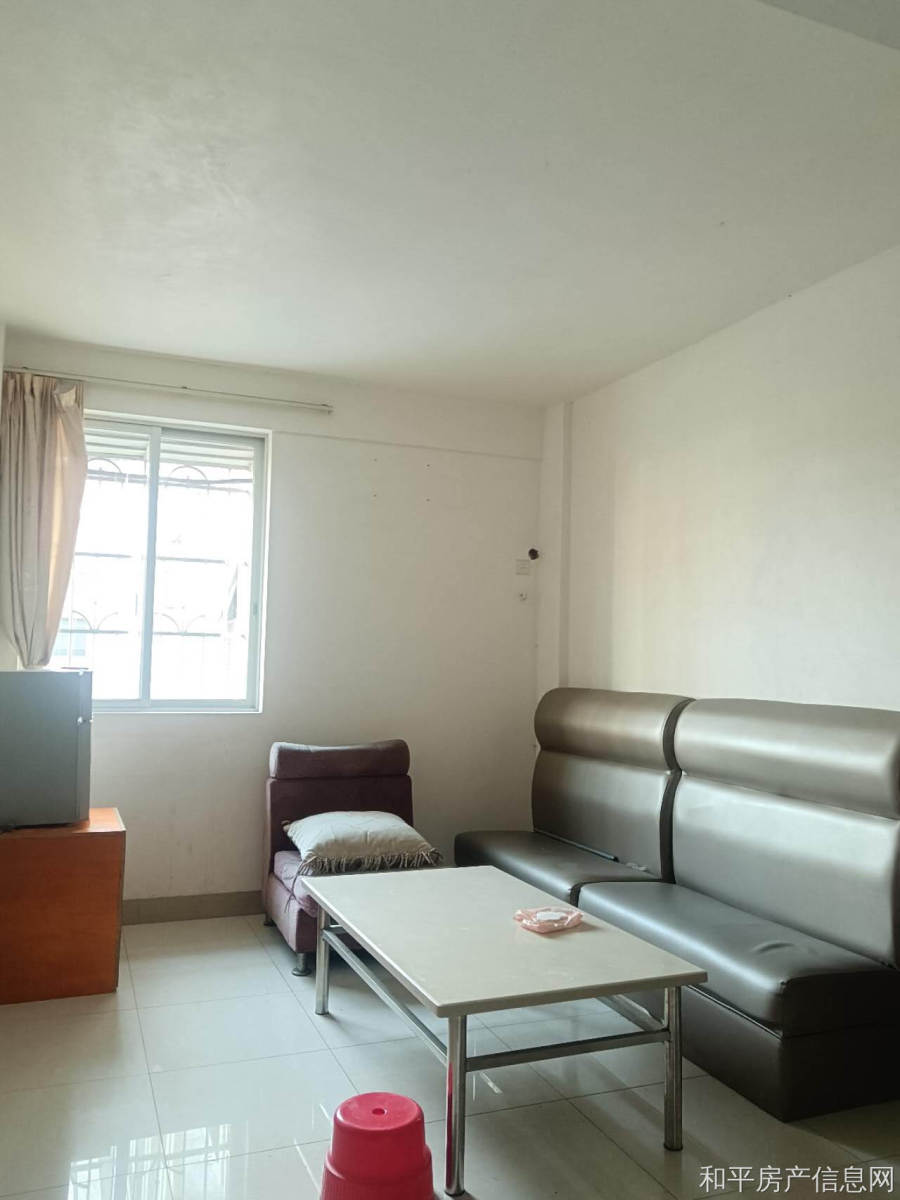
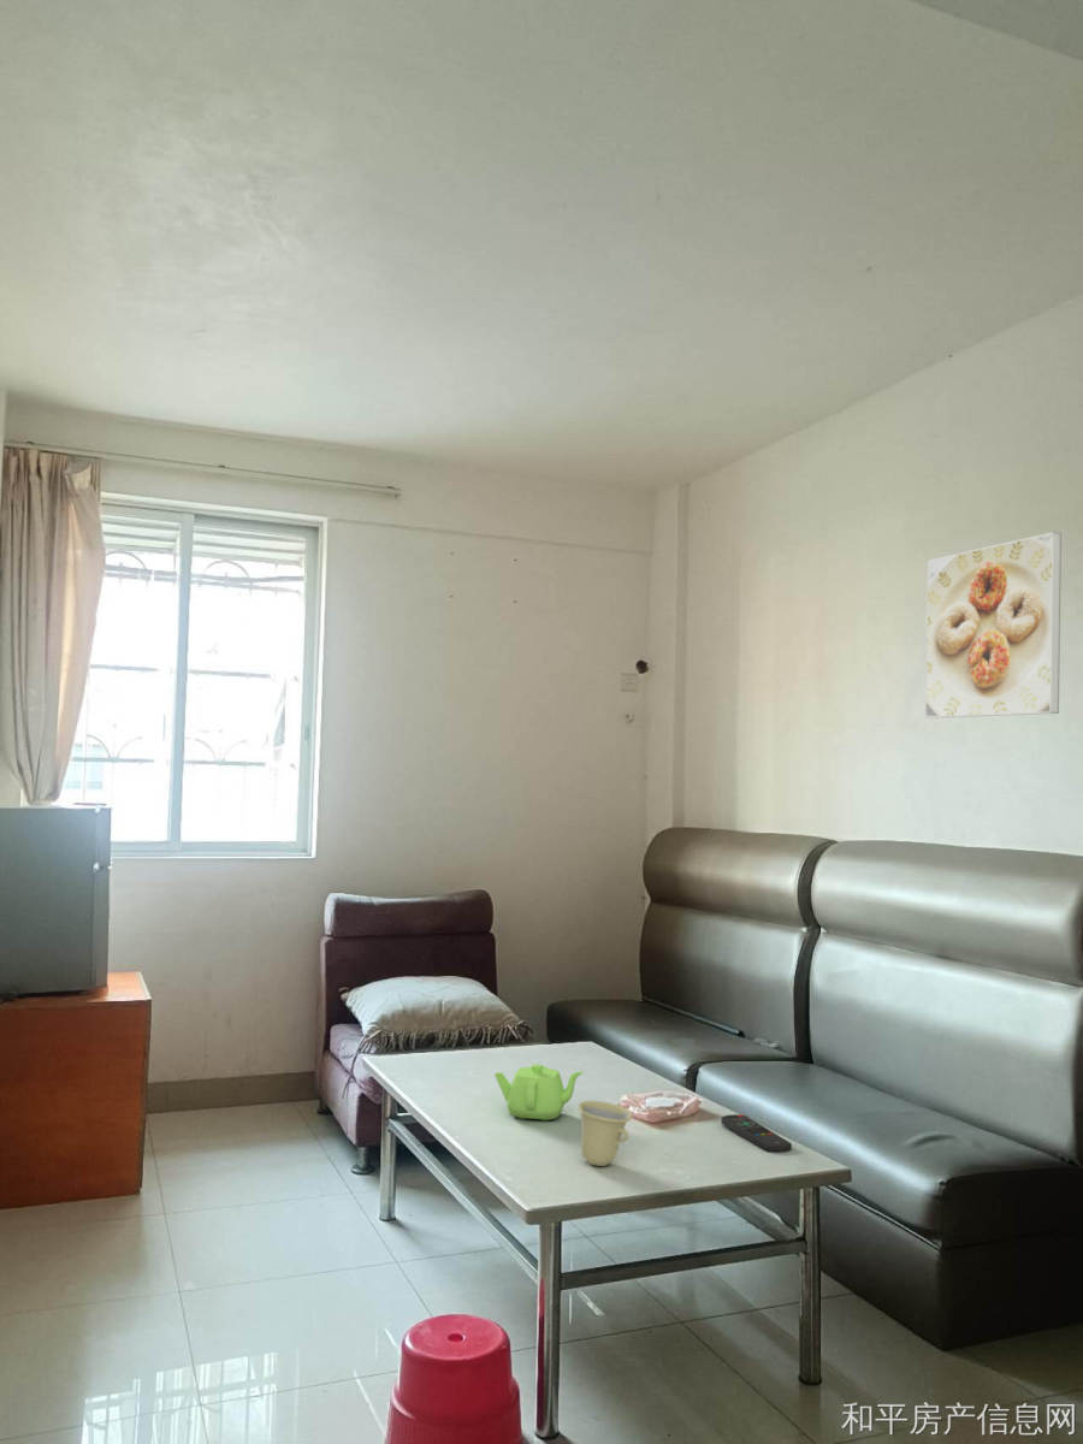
+ teapot (539, 1089)
+ remote control (754, 1132)
+ cup (604, 1134)
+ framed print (988, 631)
